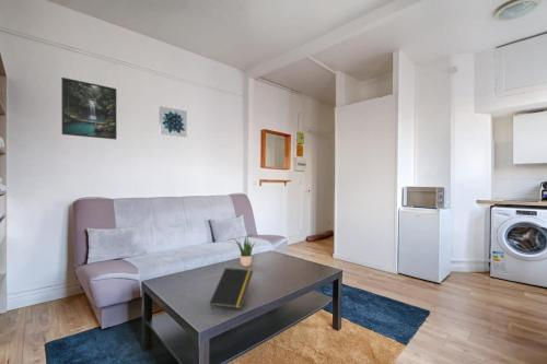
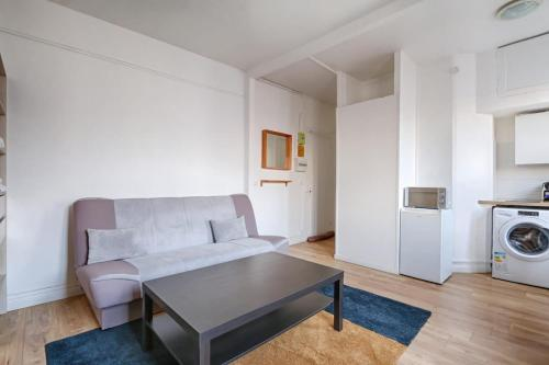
- notepad (232, 289)
- wall art (173, 121)
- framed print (90, 109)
- potted plant (245, 249)
